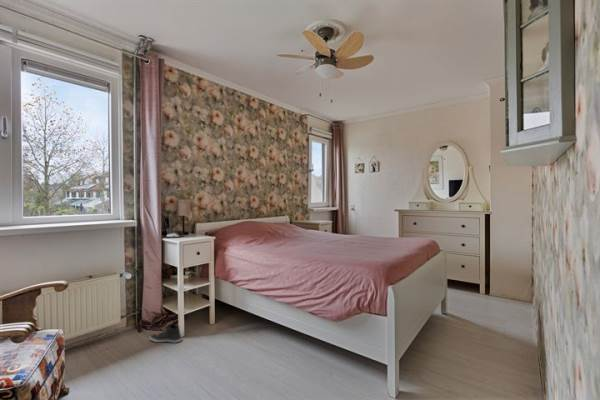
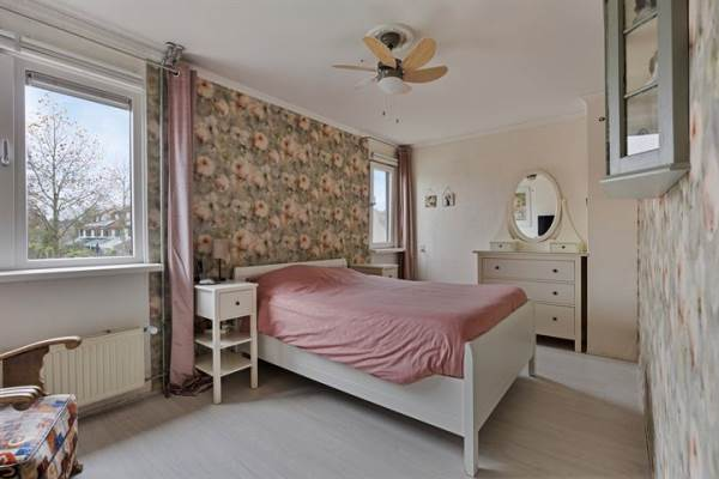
- sneaker (165, 332)
